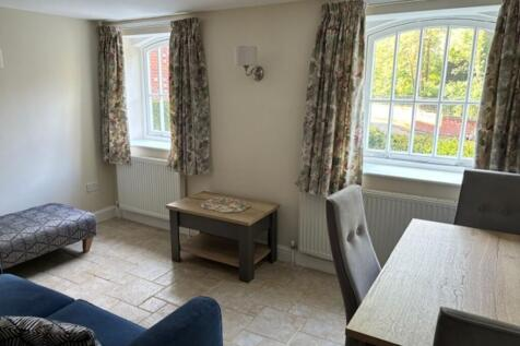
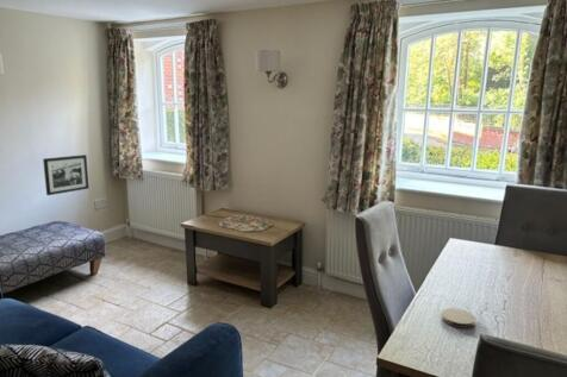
+ picture frame (67, 174)
+ coaster (457, 318)
